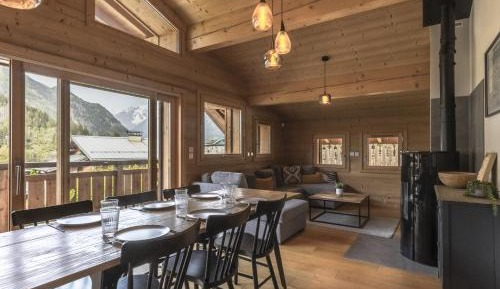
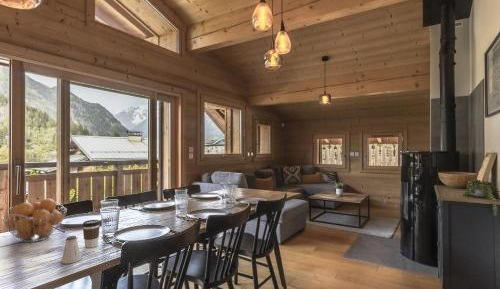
+ saltshaker (71, 248)
+ coffee cup (91, 233)
+ fruit basket (36, 219)
